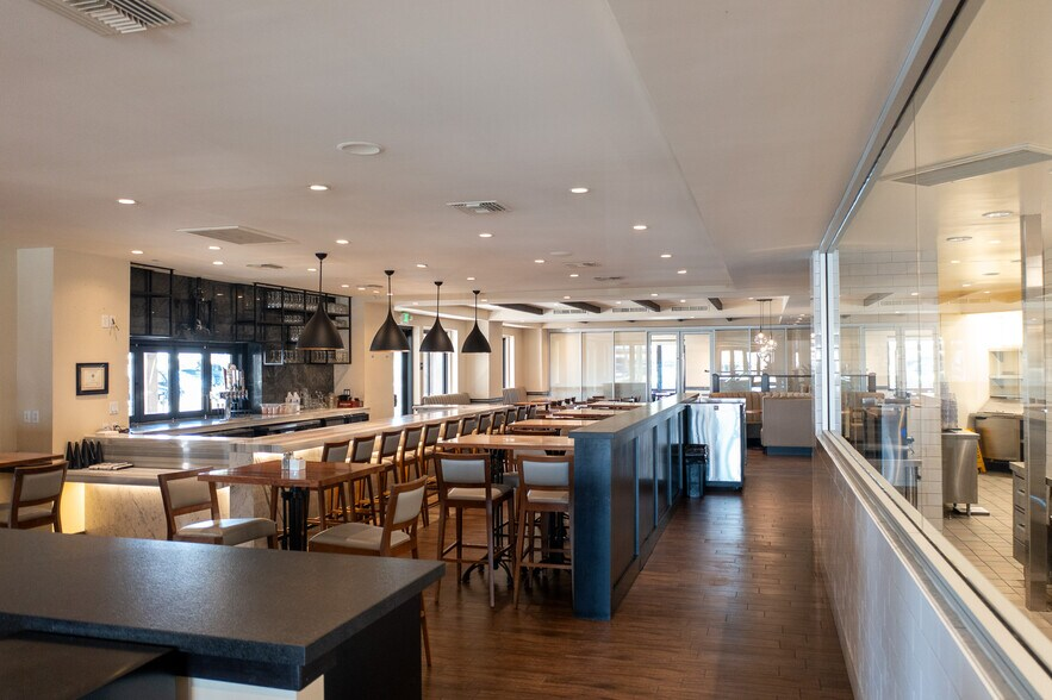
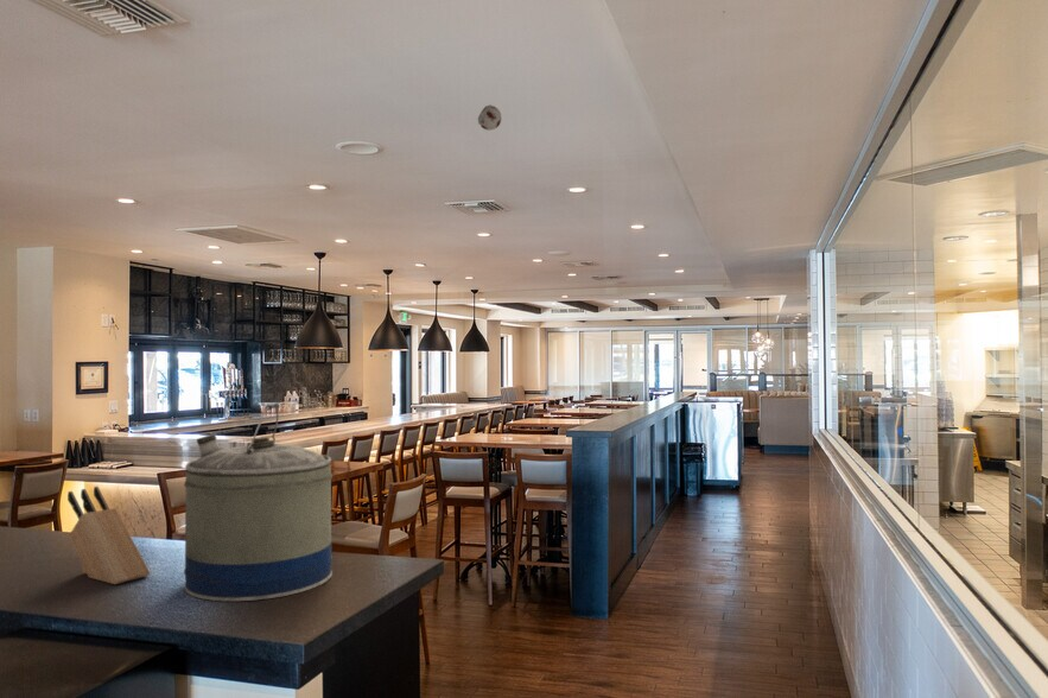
+ knife block (104, 532)
+ smoke detector (489, 118)
+ water jug (260, 490)
